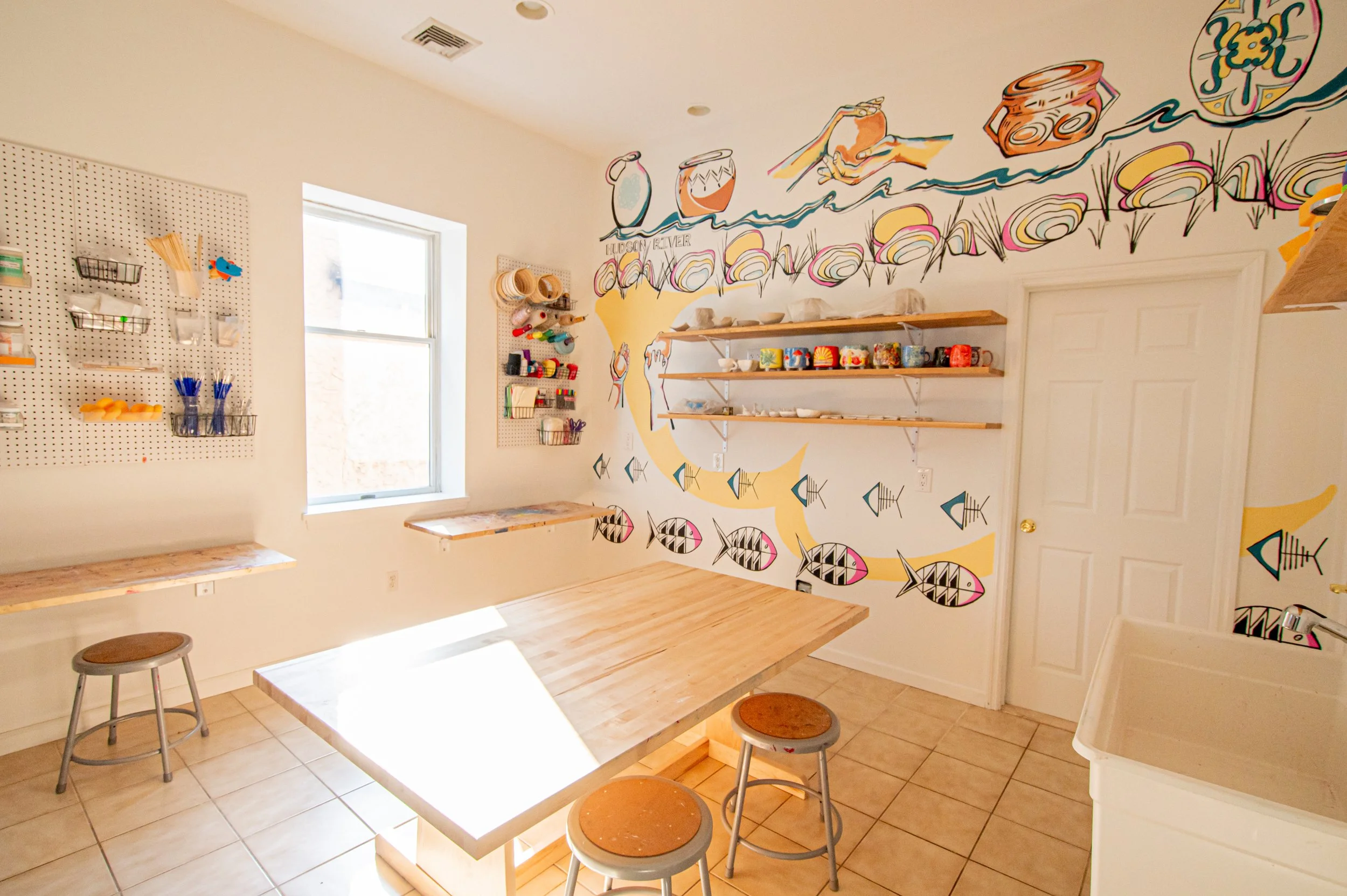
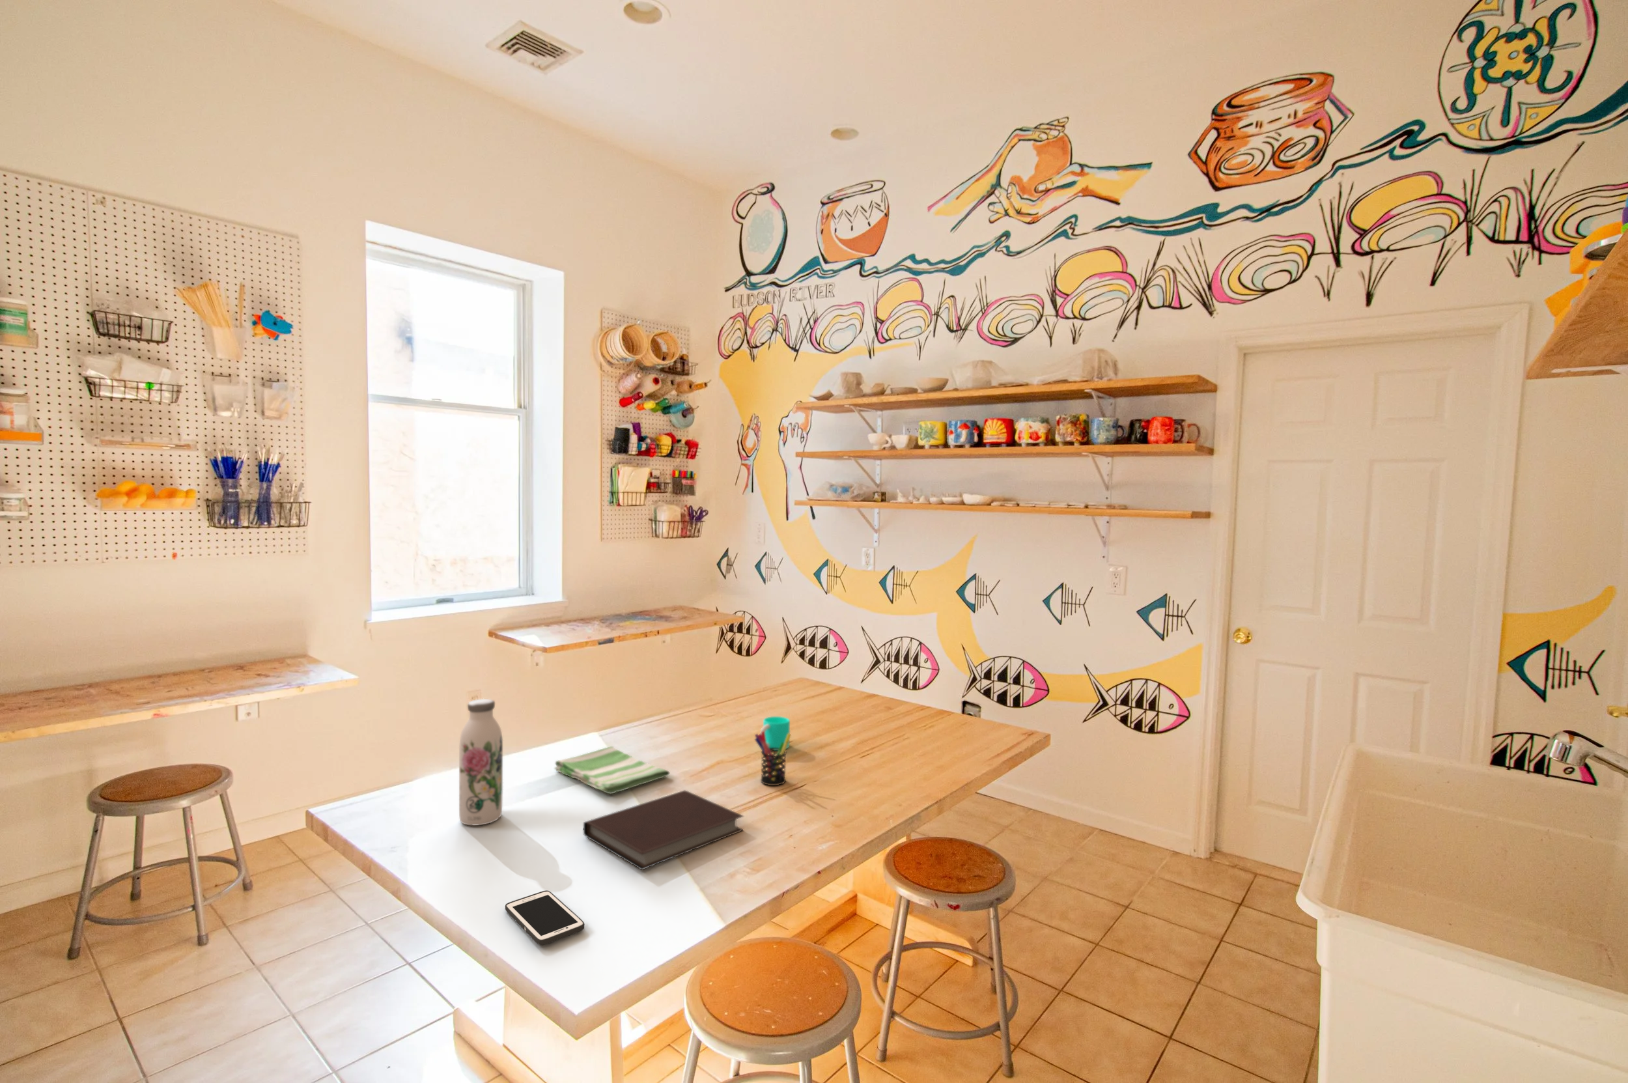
+ notebook (665, 826)
+ dish towel (610, 768)
+ cup (774, 734)
+ pen holder (774, 757)
+ water bottle (481, 759)
+ cell phone (544, 916)
